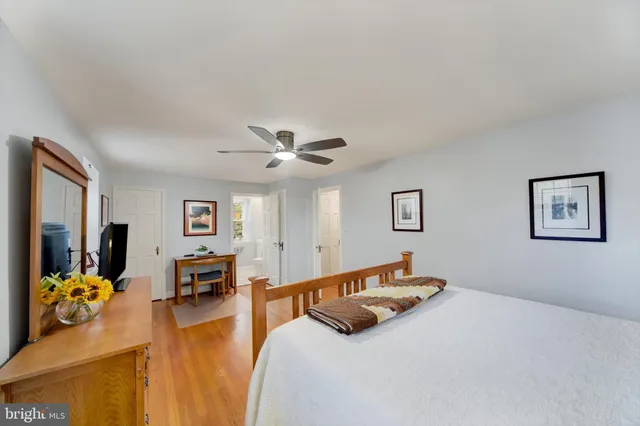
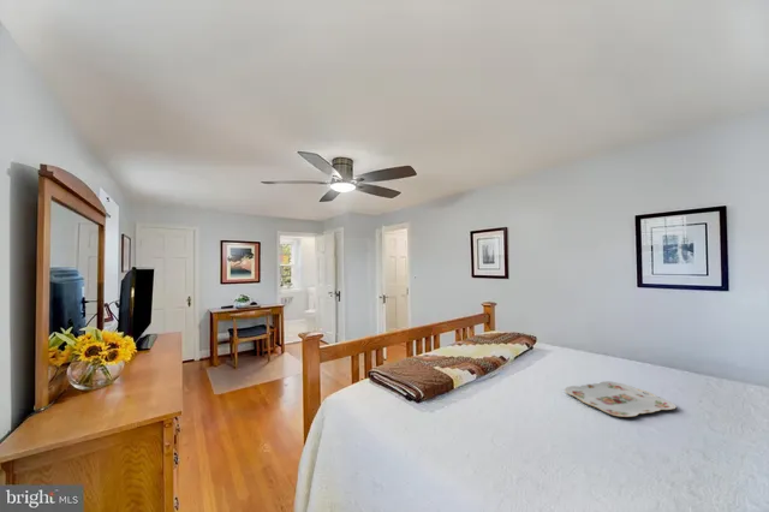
+ serving tray (616, 398)
